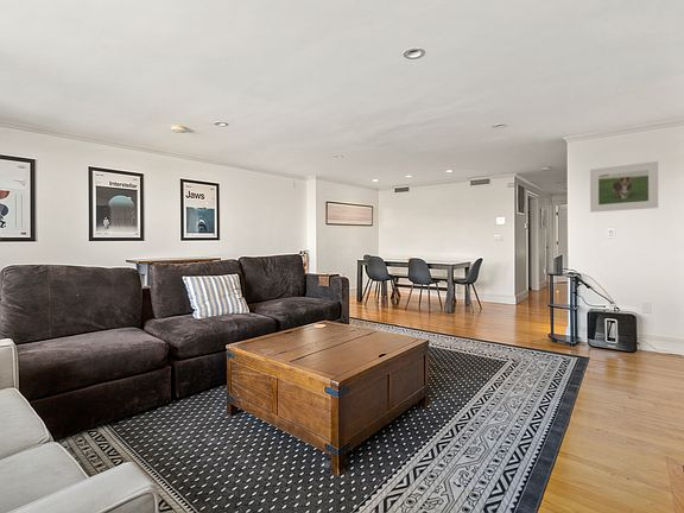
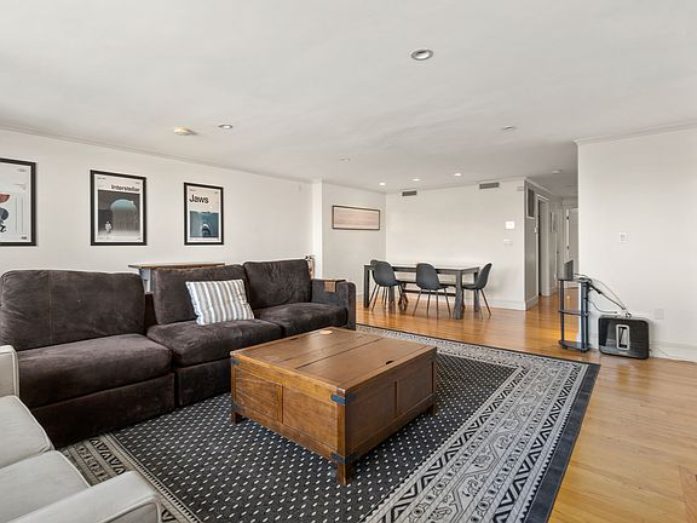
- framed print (622, 188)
